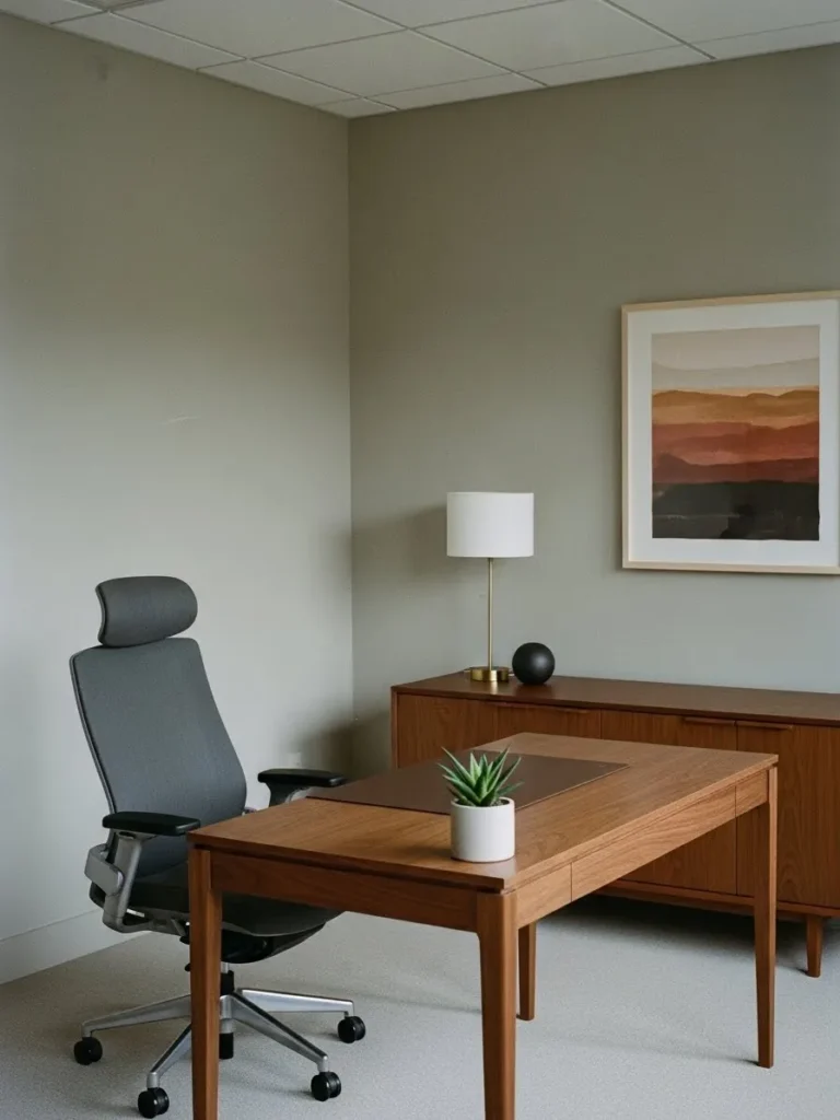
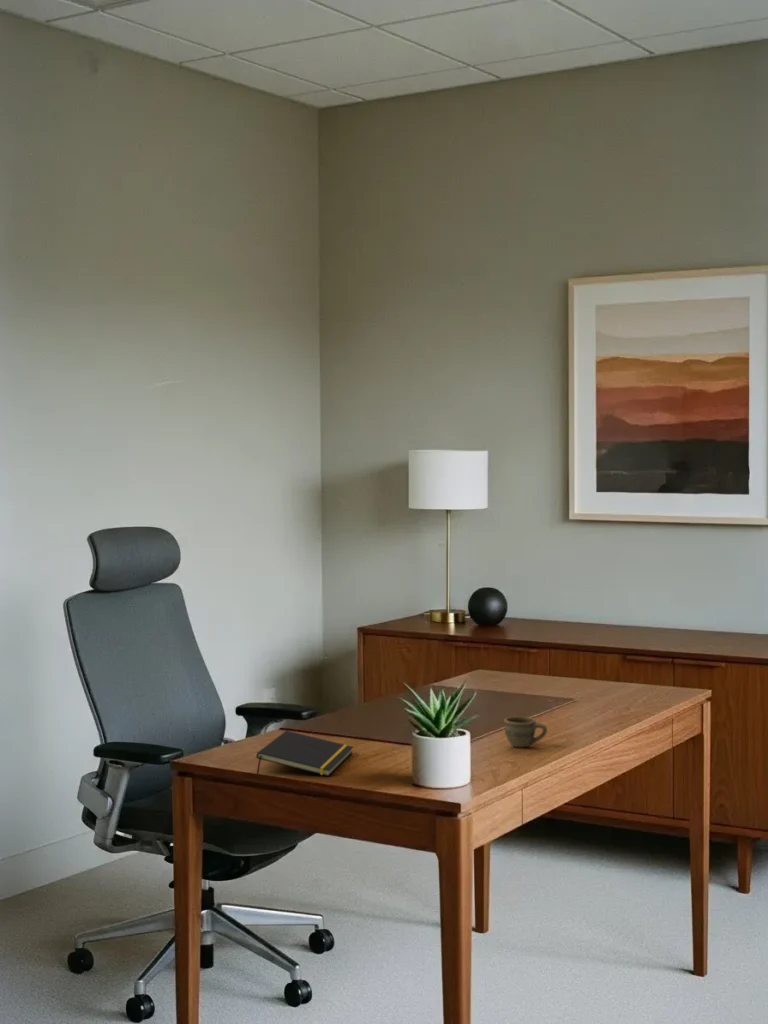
+ cup (525, 733)
+ notepad (306, 752)
